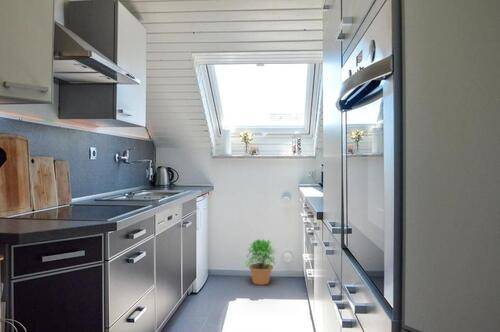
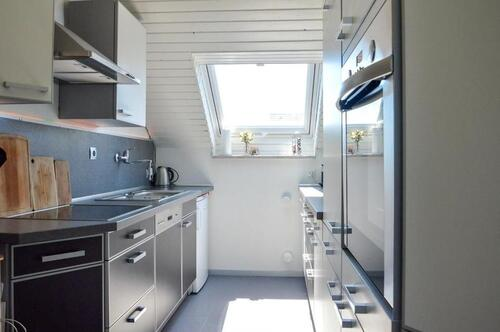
- potted plant (260, 259)
